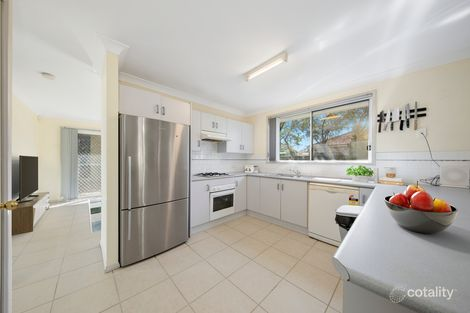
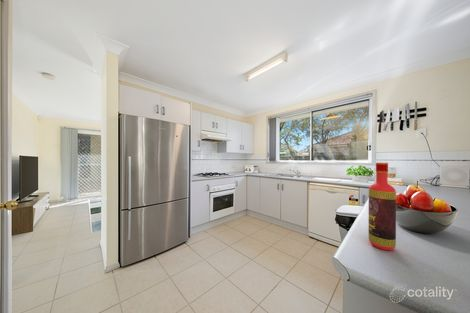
+ bottle (381, 204)
